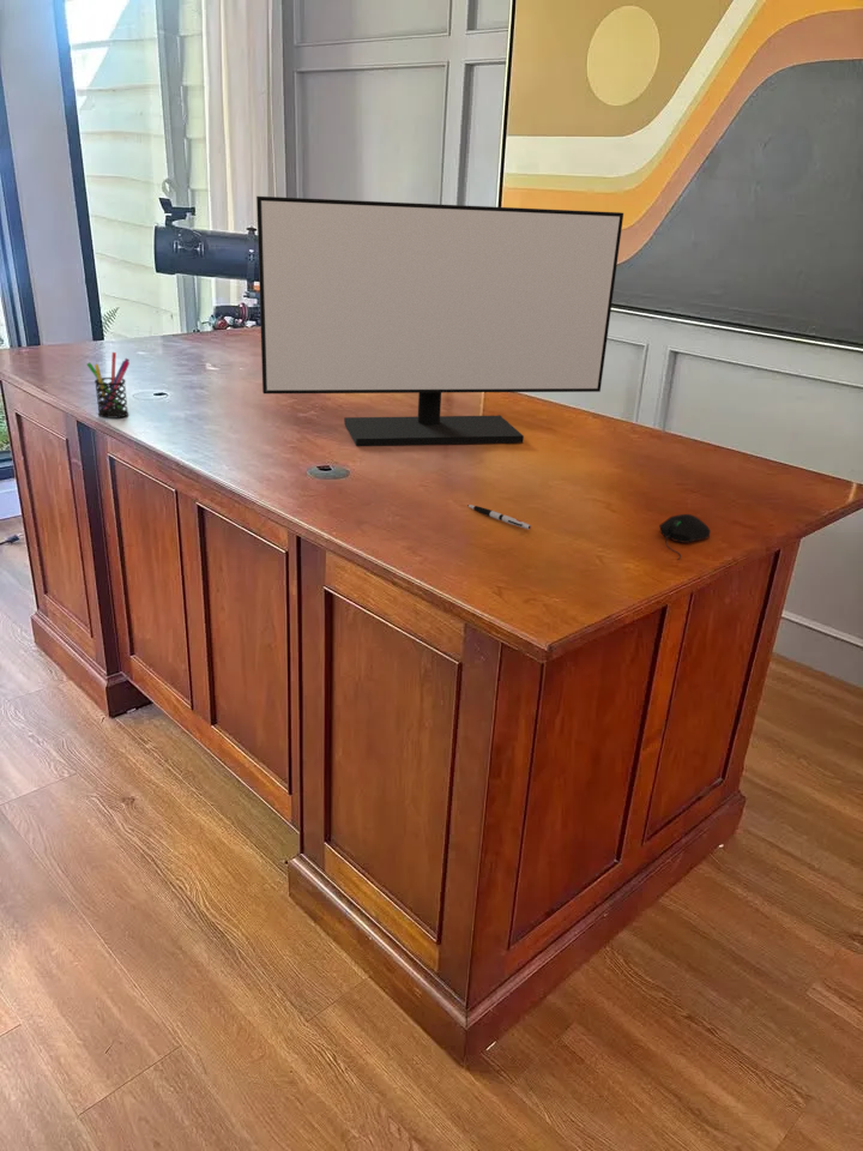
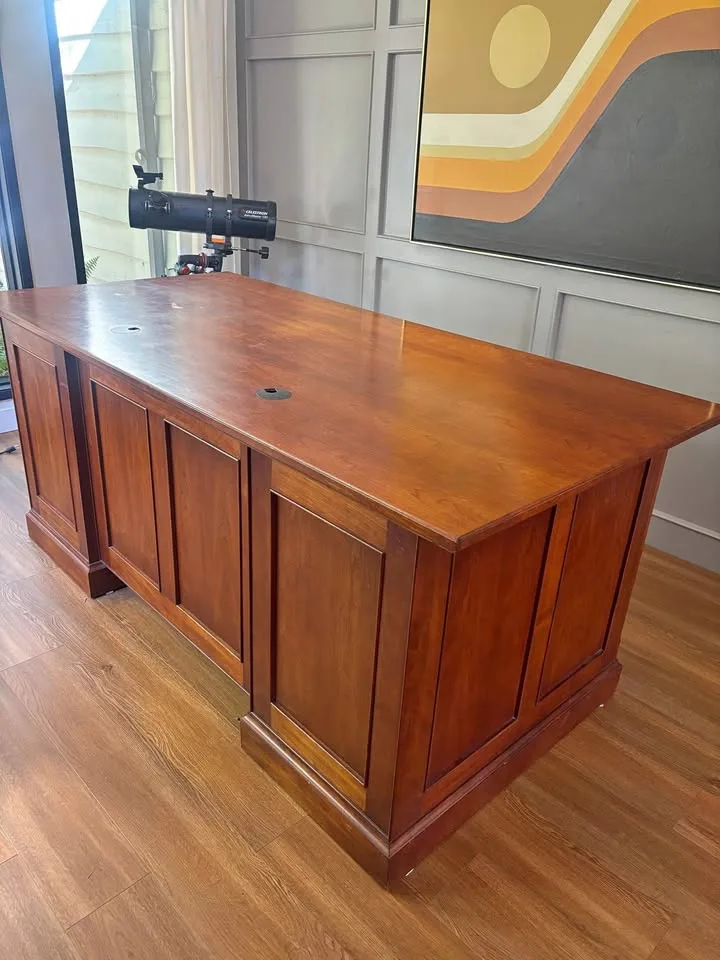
- pen holder (108, 384)
- pen (496, 516)
- monitor (437, 324)
- computer mouse (683, 531)
